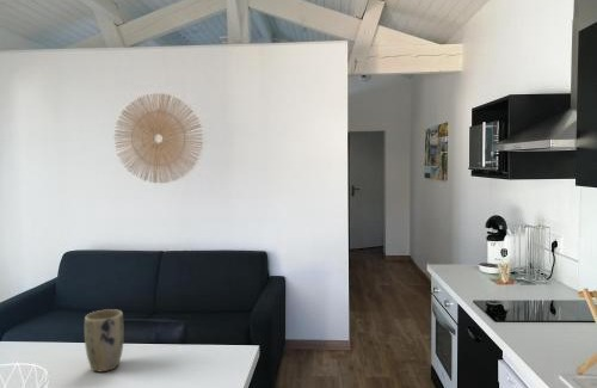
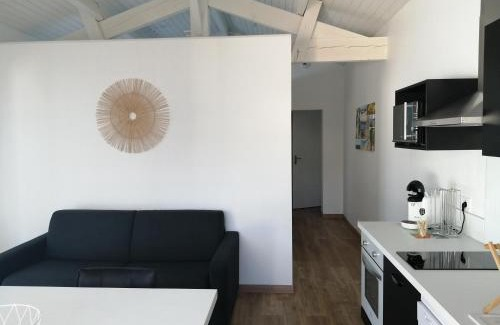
- plant pot (104, 340)
